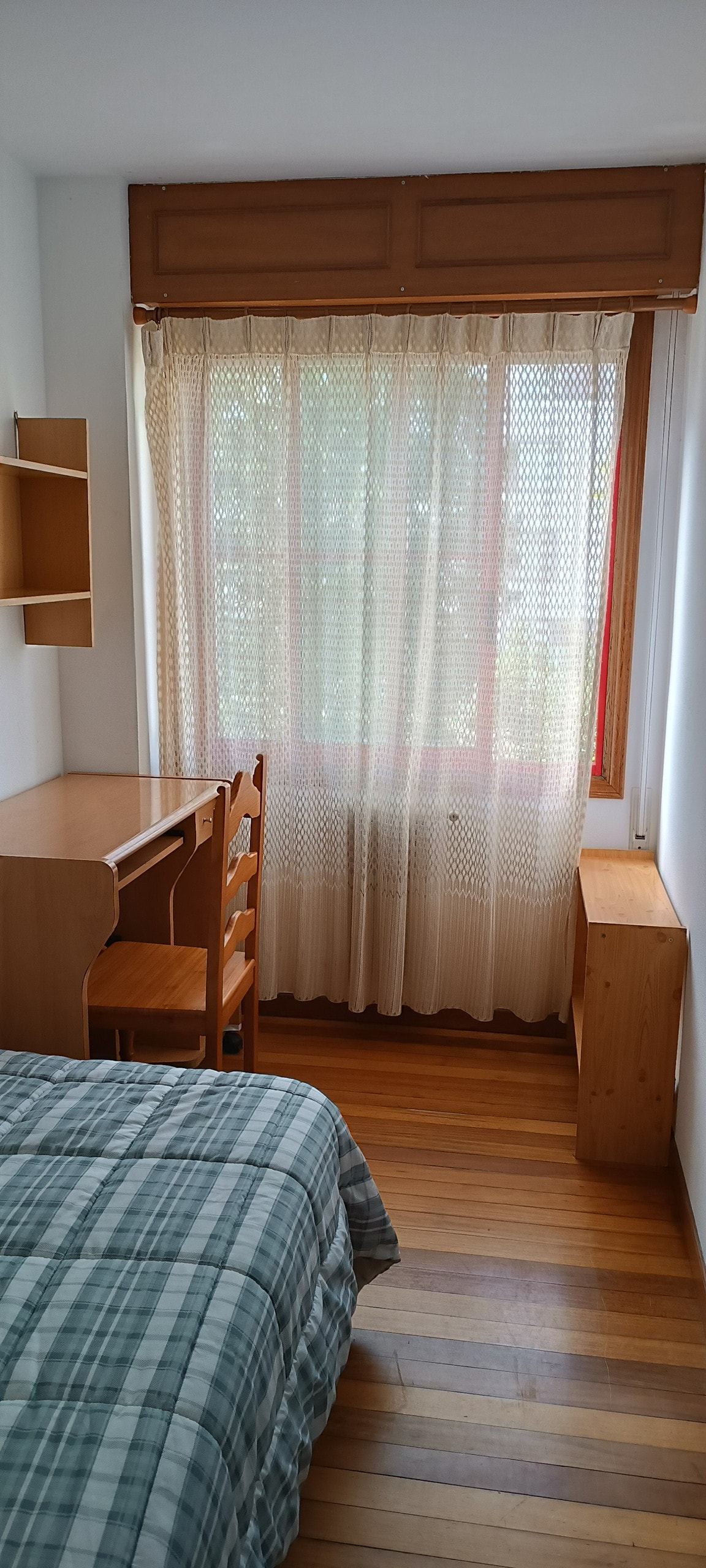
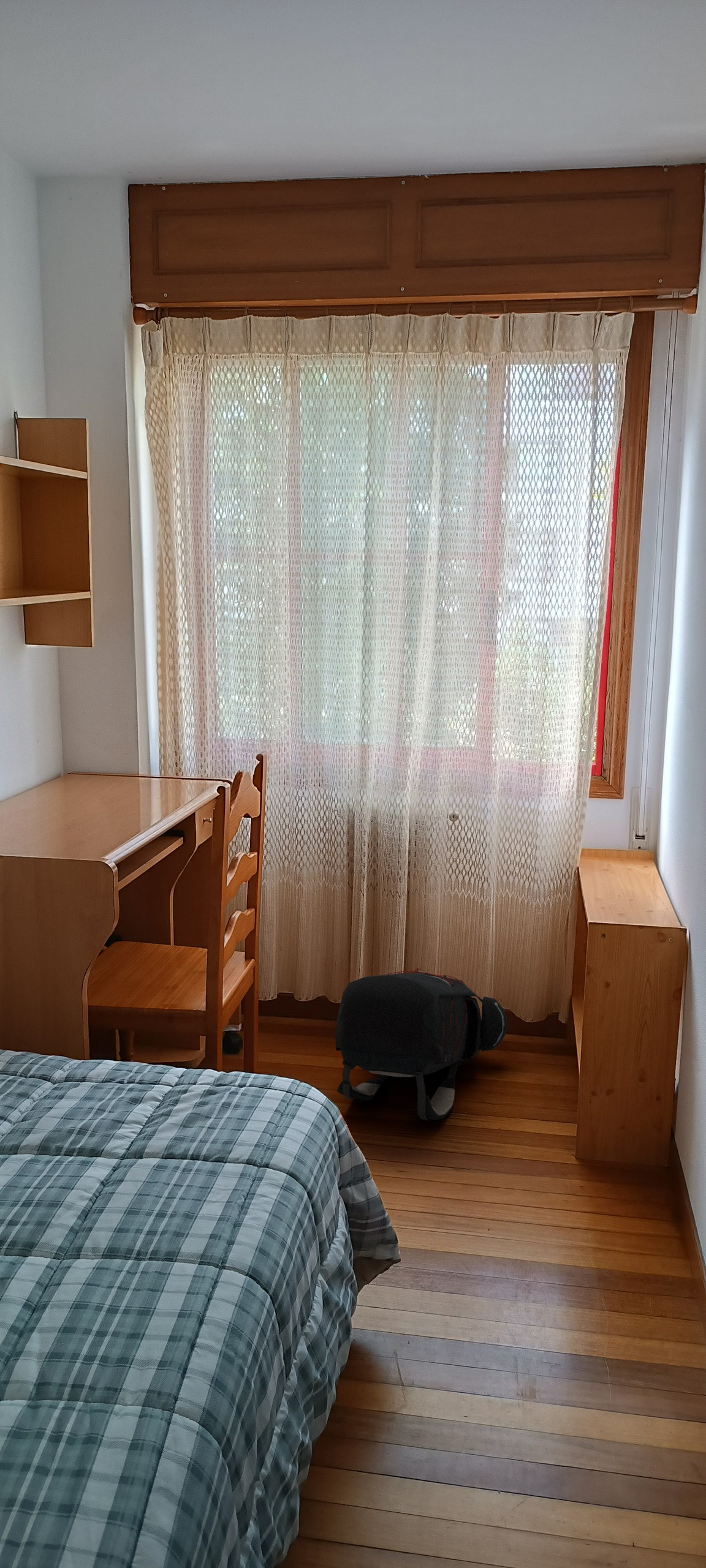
+ backpack (427, 1022)
